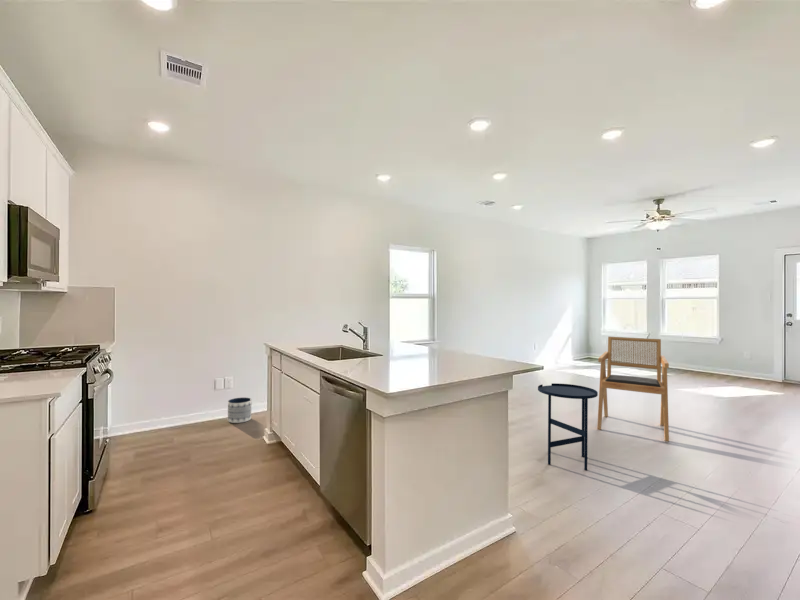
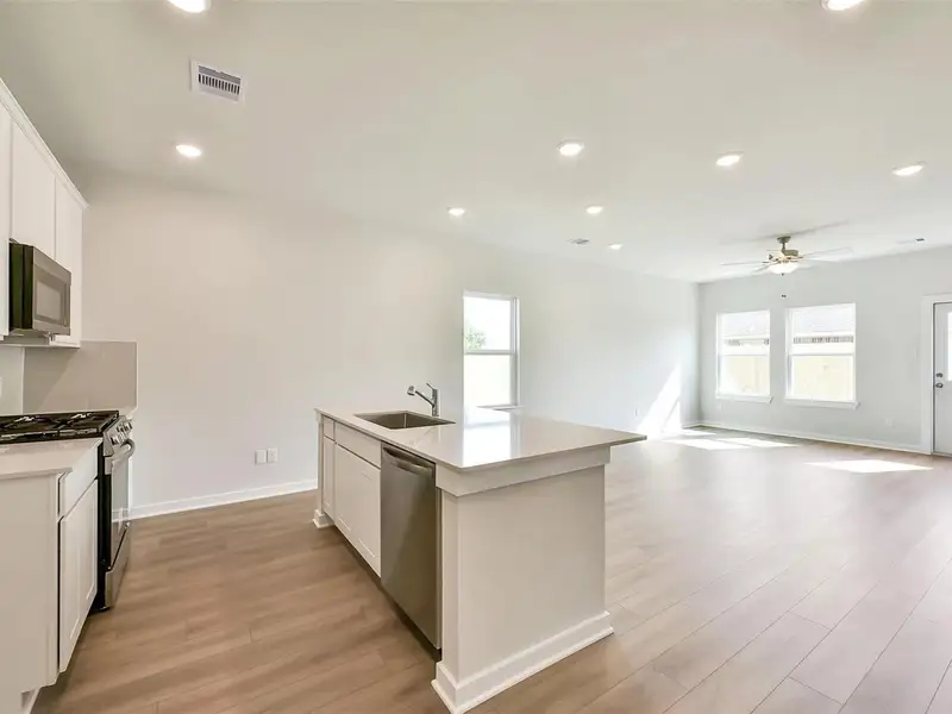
- armchair (632, 383)
- side table (566, 424)
- planter (239, 410)
